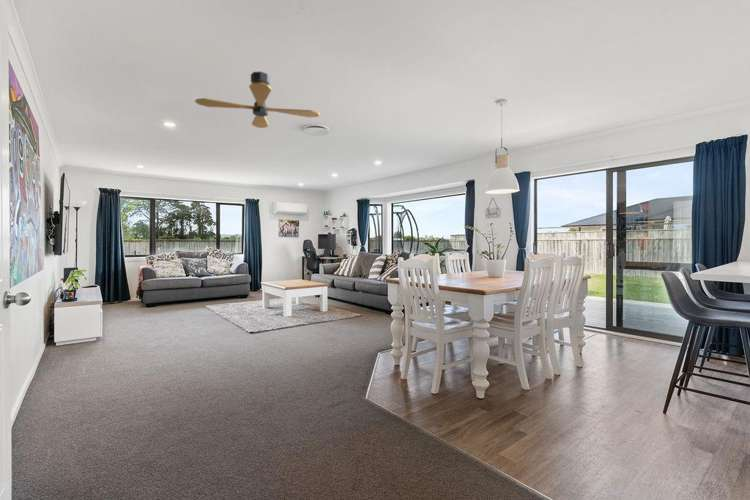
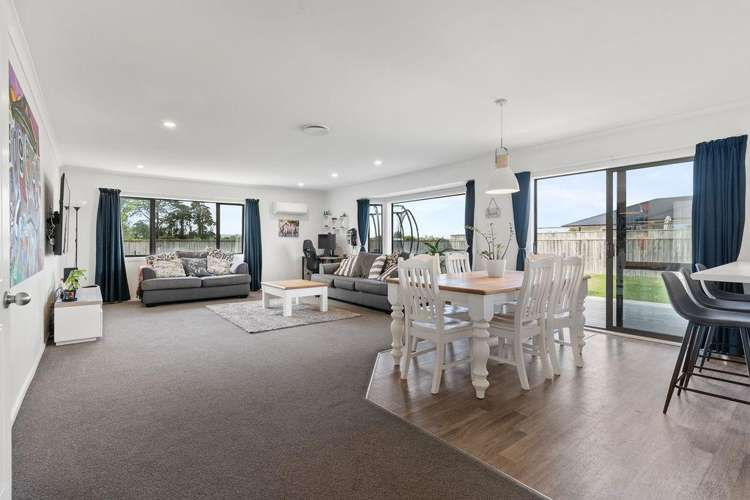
- ceiling fan (260, 94)
